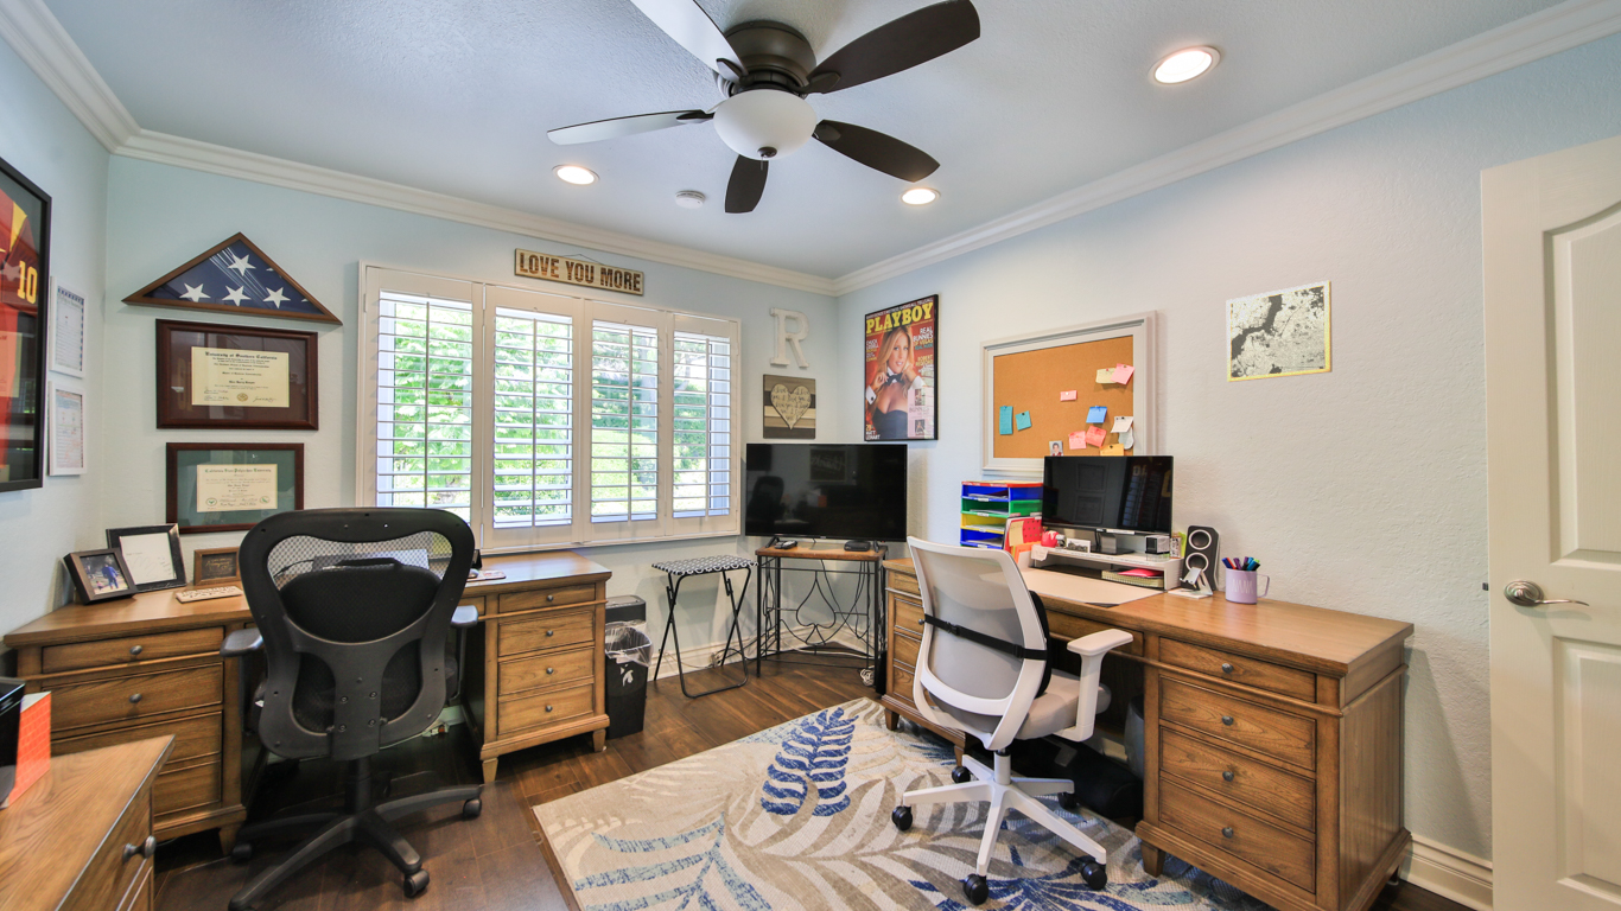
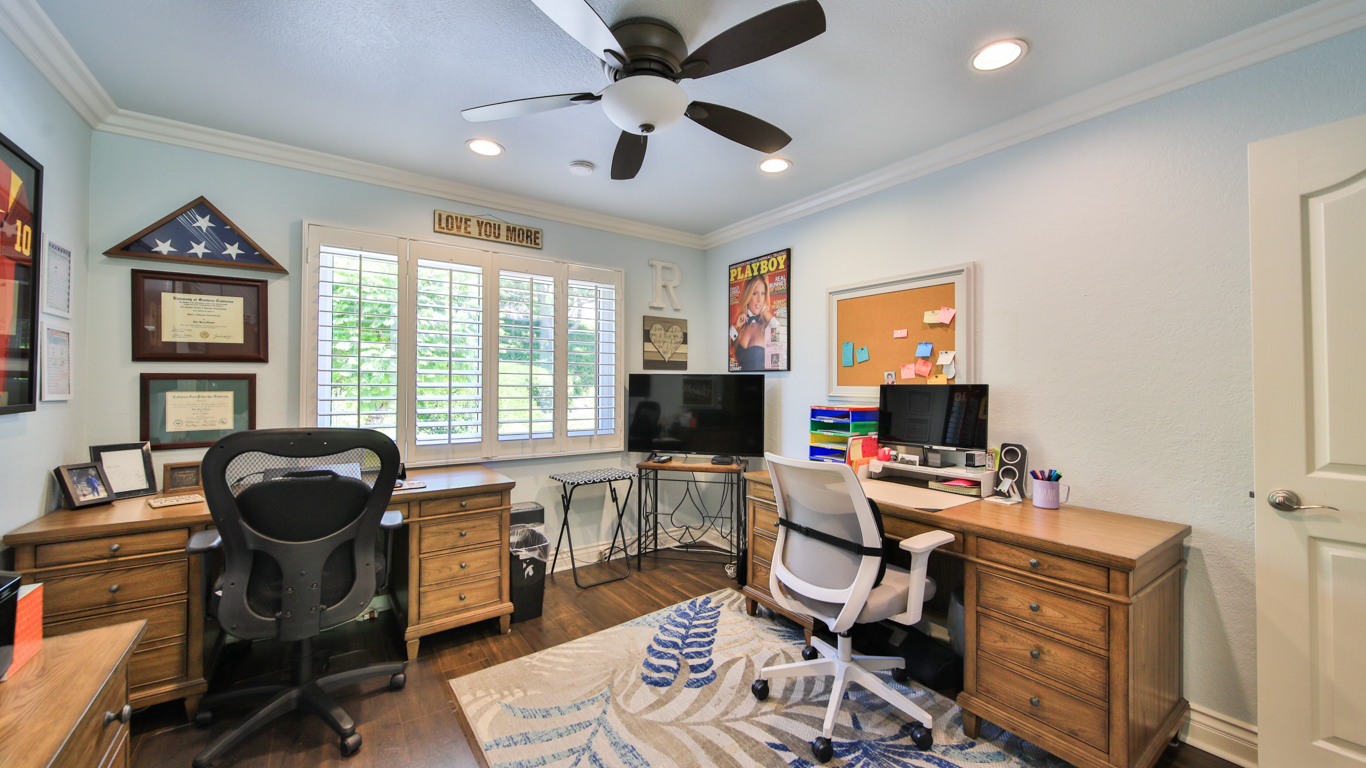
- wall art (1276, 333)
